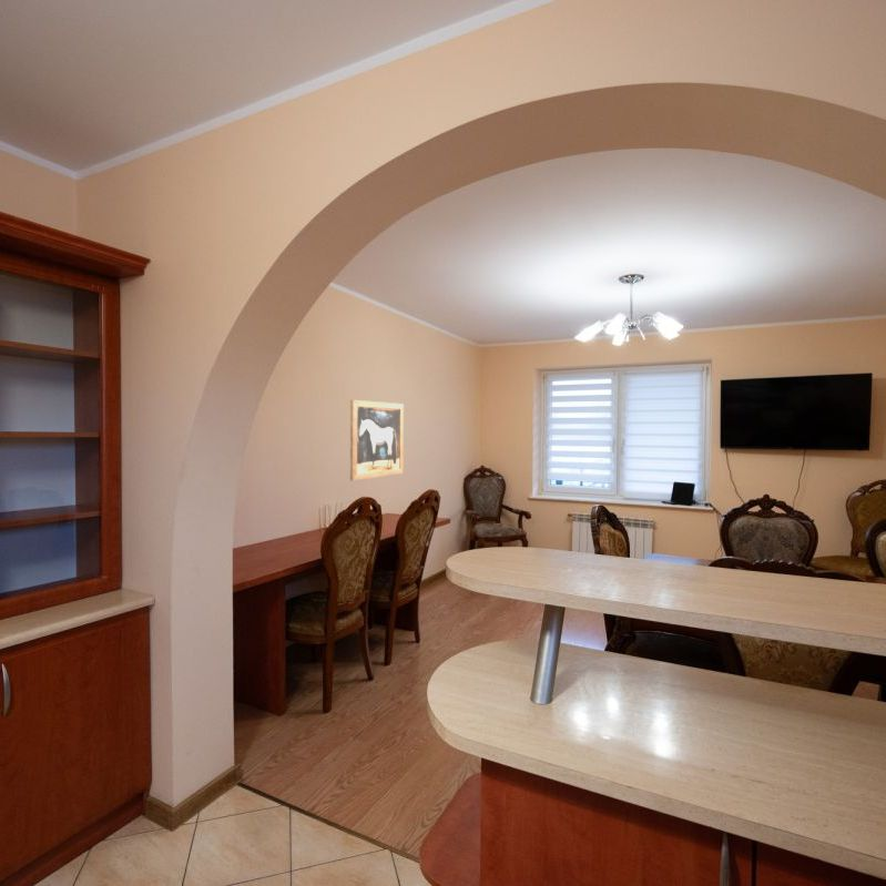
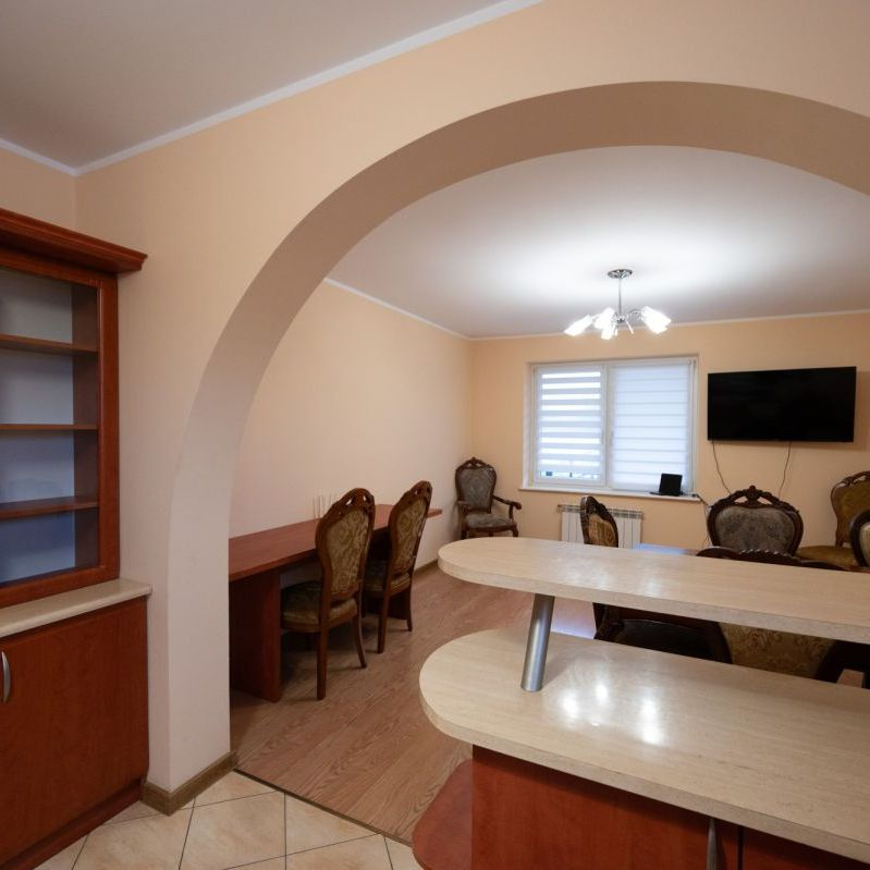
- wall art (378, 439)
